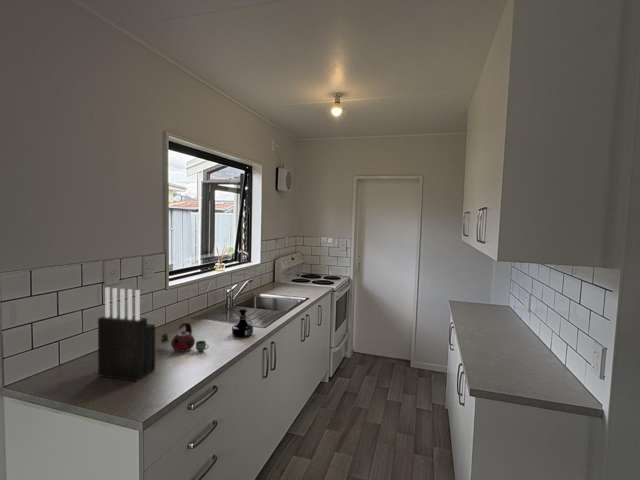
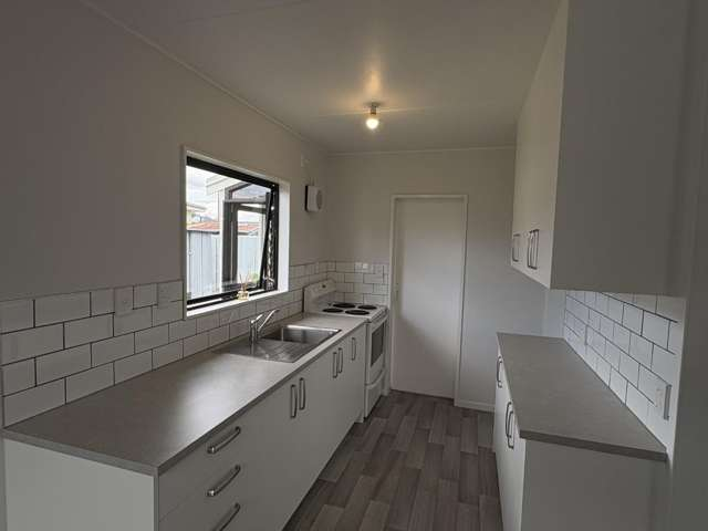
- kettle (183, 337)
- knife block (129, 329)
- tequila bottle (242, 321)
